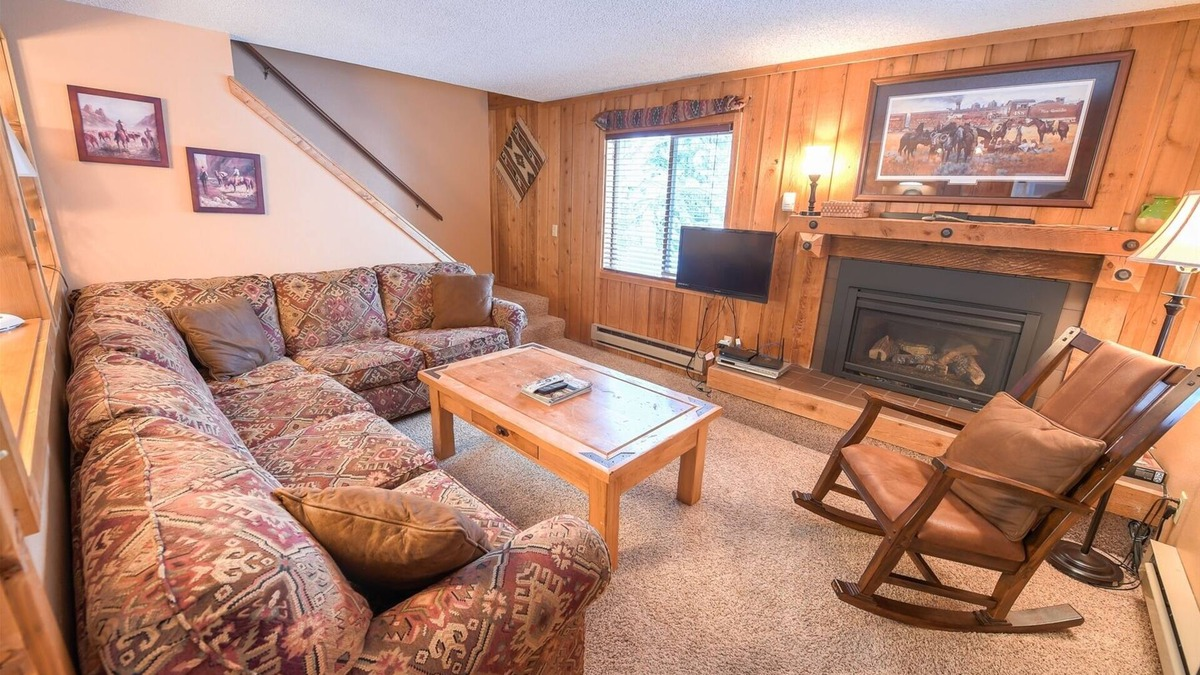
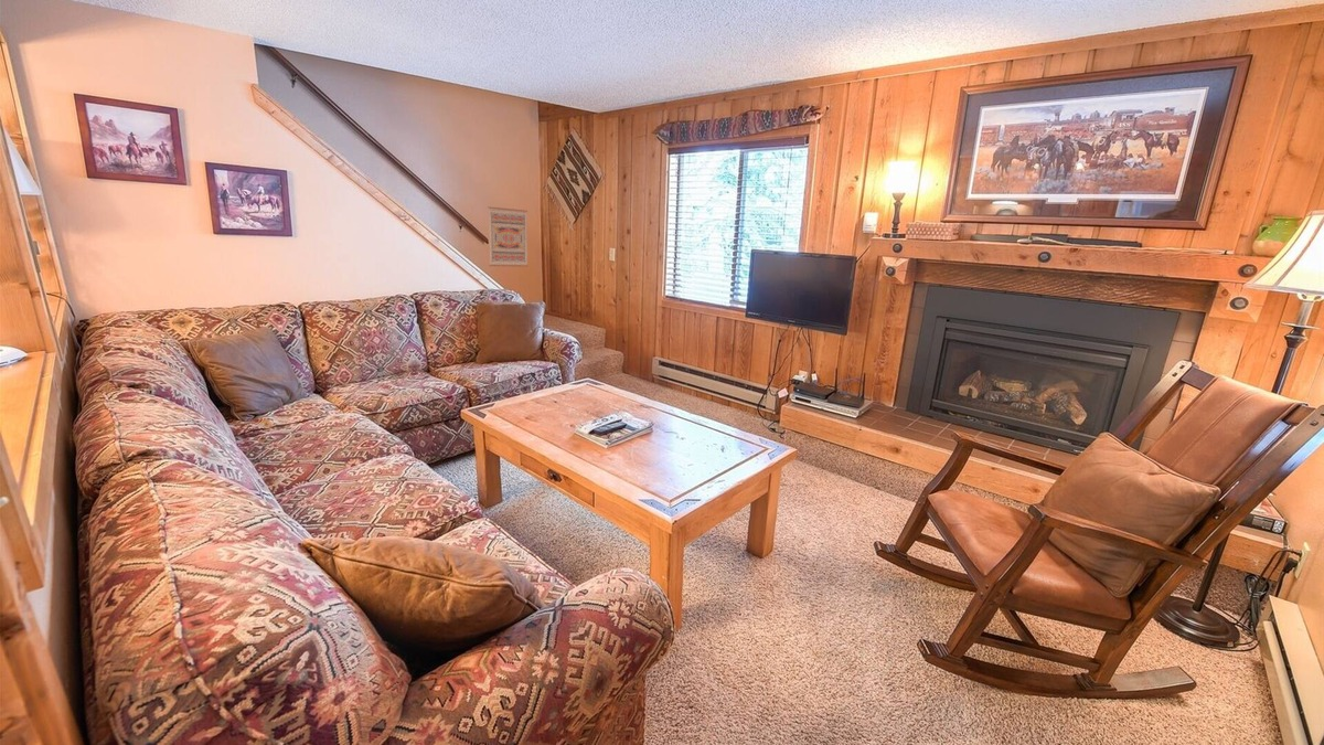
+ wall art (509, 237)
